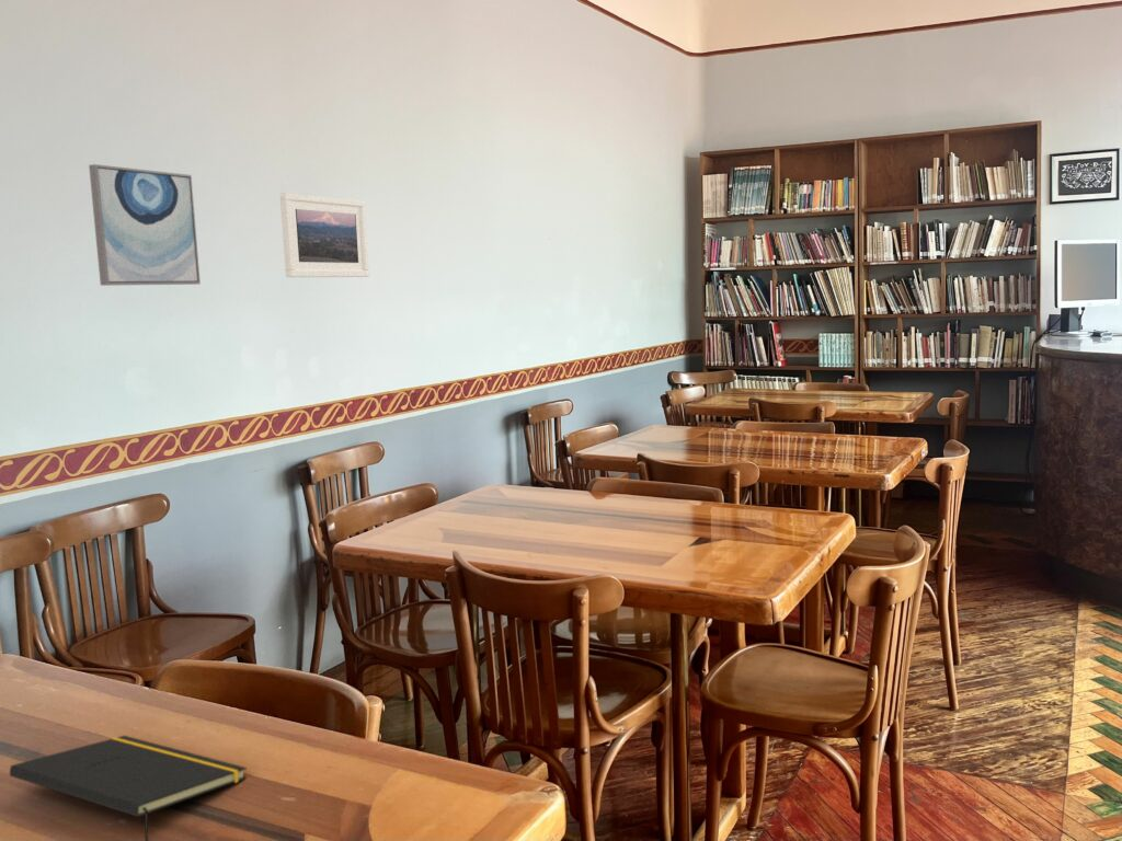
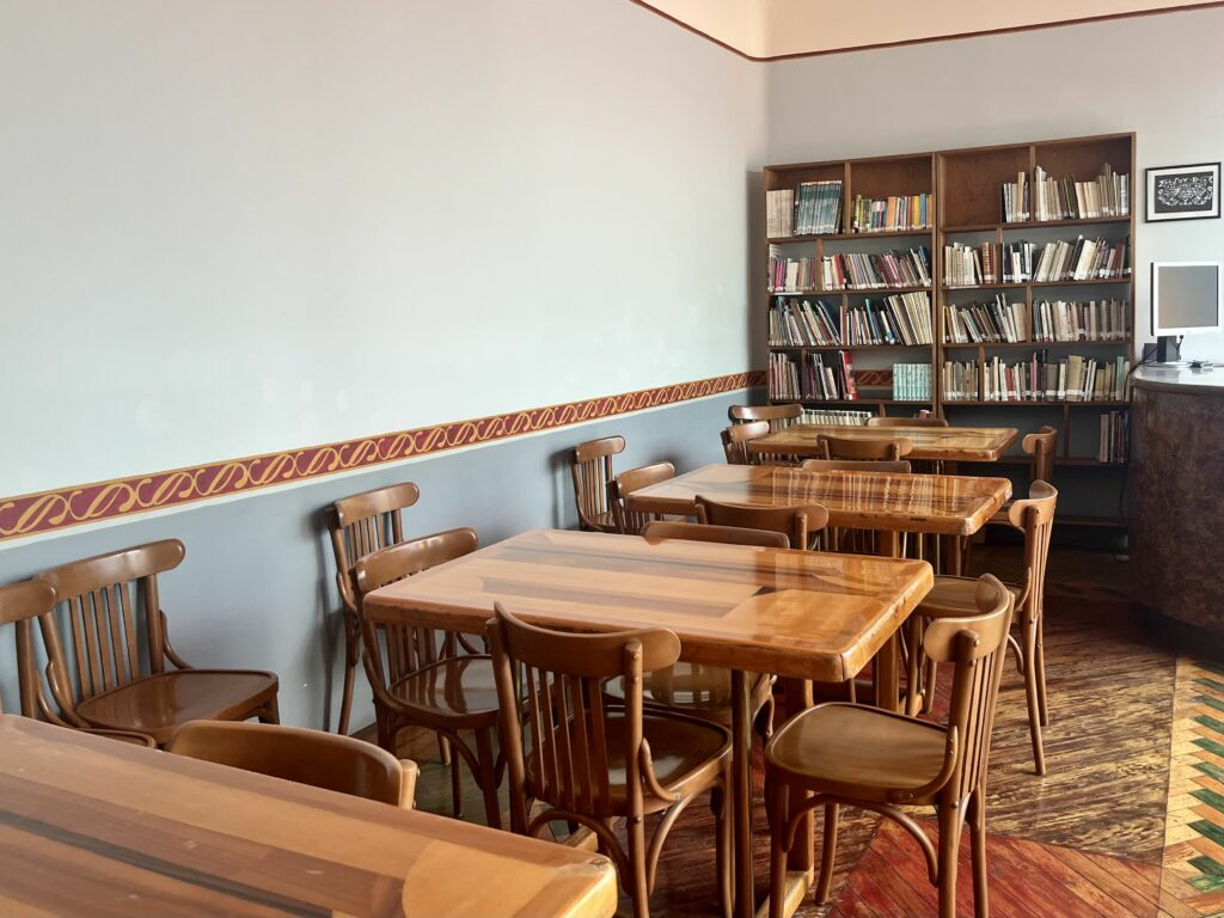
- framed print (327, 237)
- notepad (129, 772)
- wall art (148, 228)
